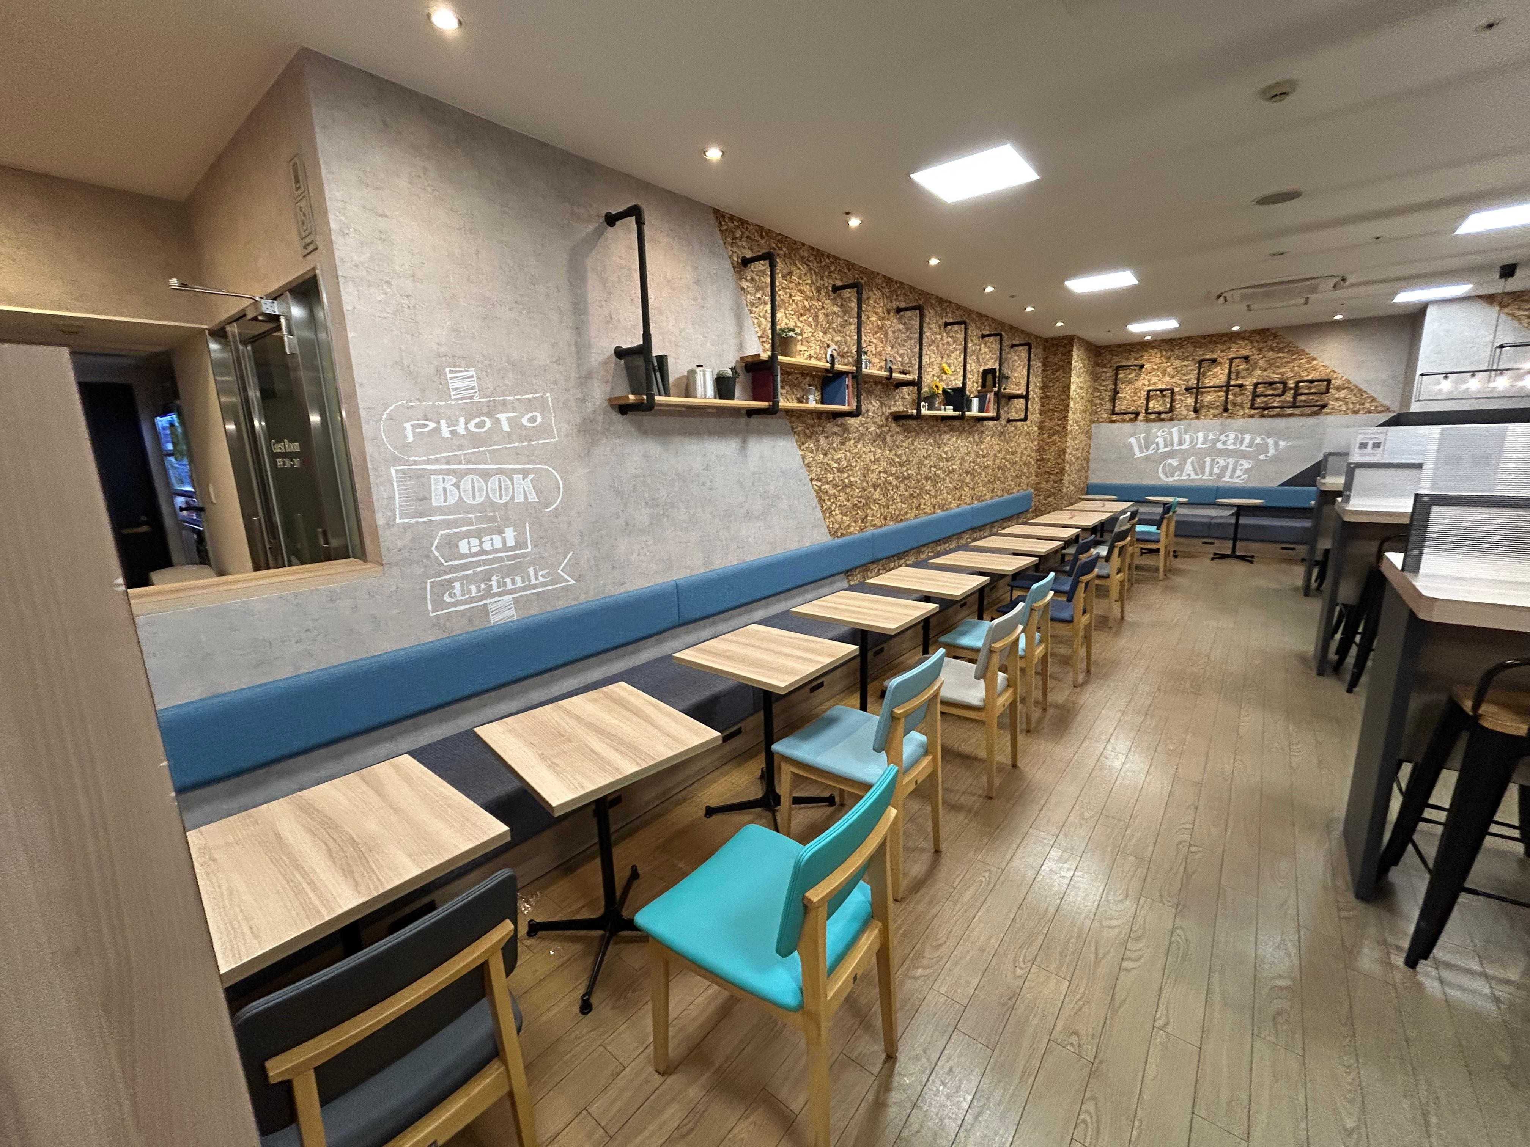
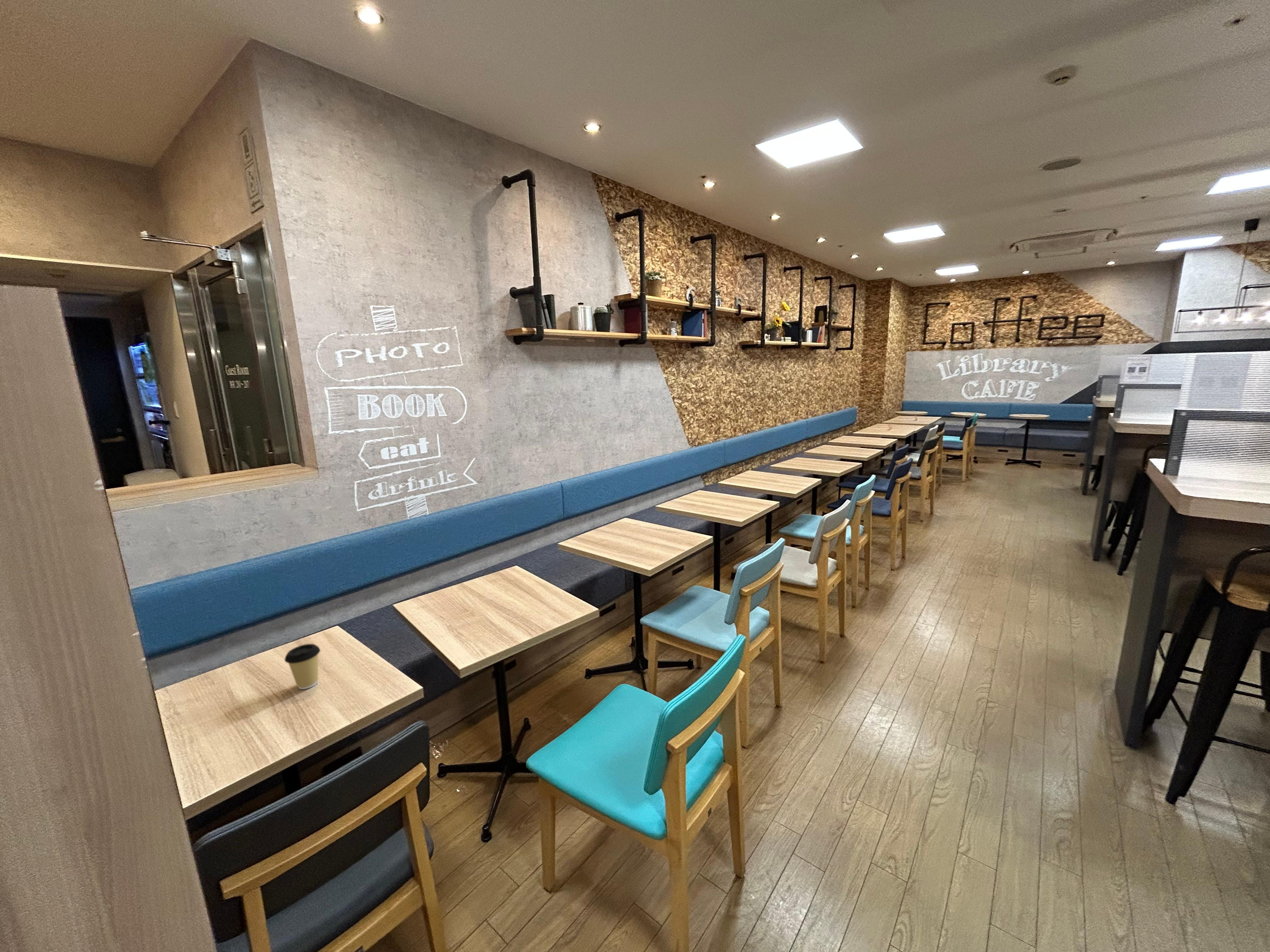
+ coffee cup (305, 666)
